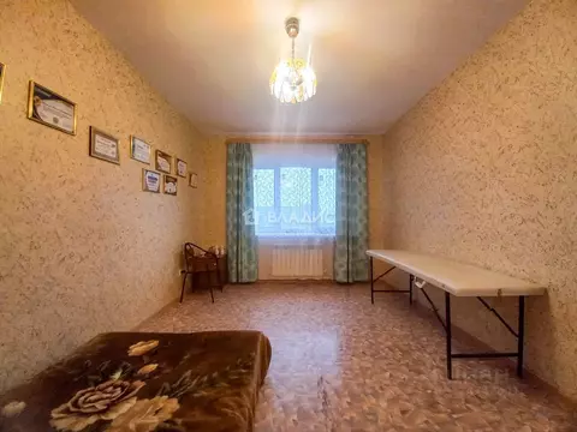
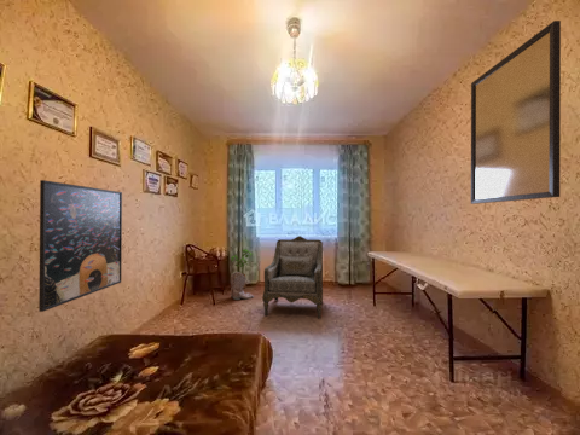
+ house plant (242, 268)
+ armchair (295, 272)
+ home mirror (507, 129)
+ boots (242, 284)
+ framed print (88, 240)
